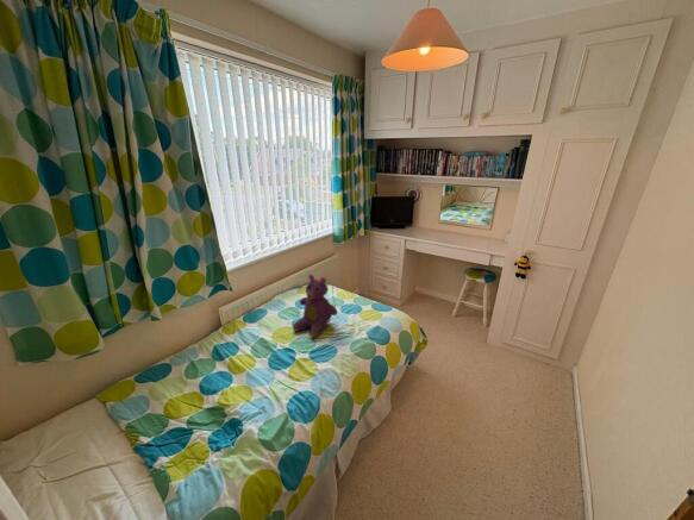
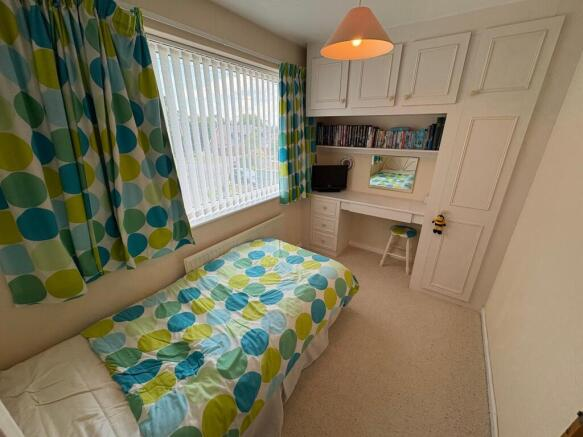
- teddy bear (313, 303)
